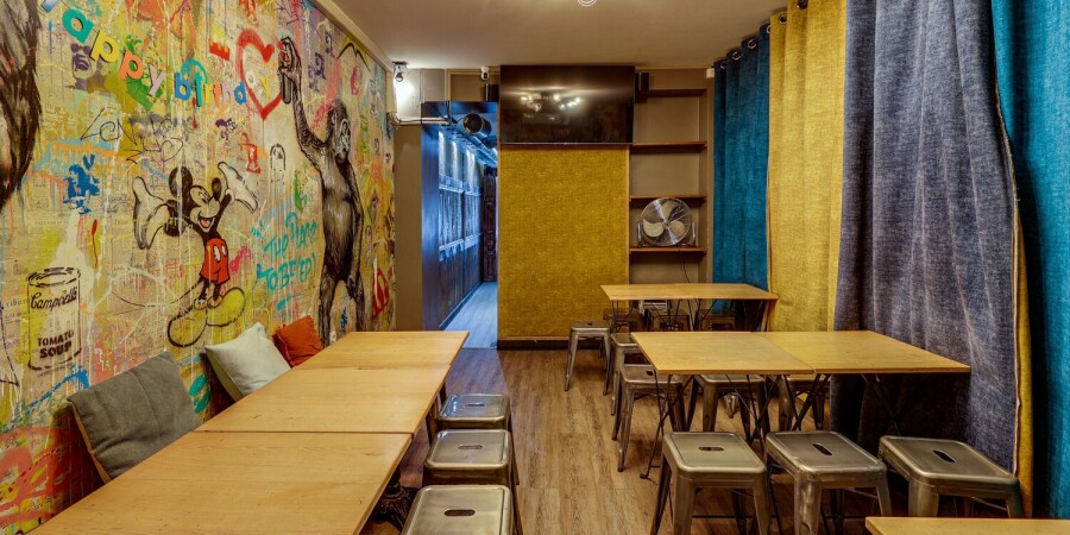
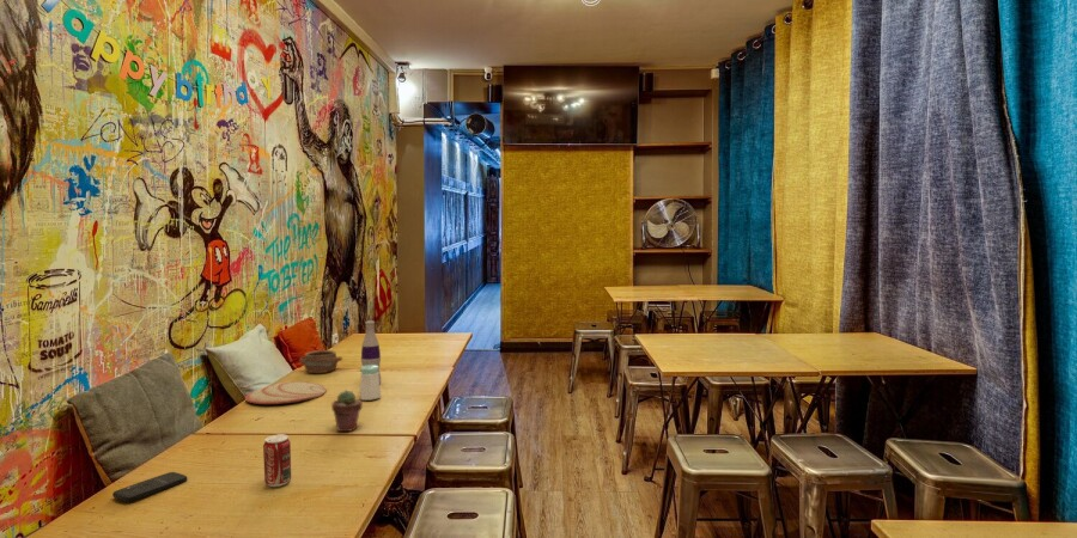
+ bottle (370, 353)
+ potted succulent (347, 409)
+ plate (286, 390)
+ pottery (321, 361)
+ salt shaker (370, 381)
+ smartphone (151, 485)
+ beverage can (276, 459)
